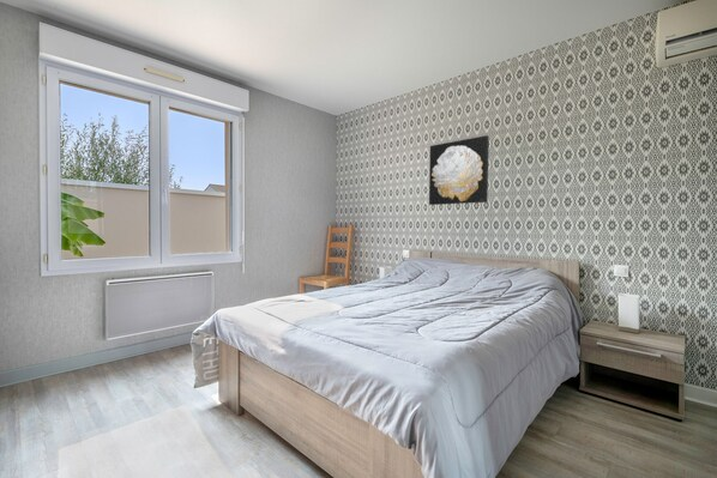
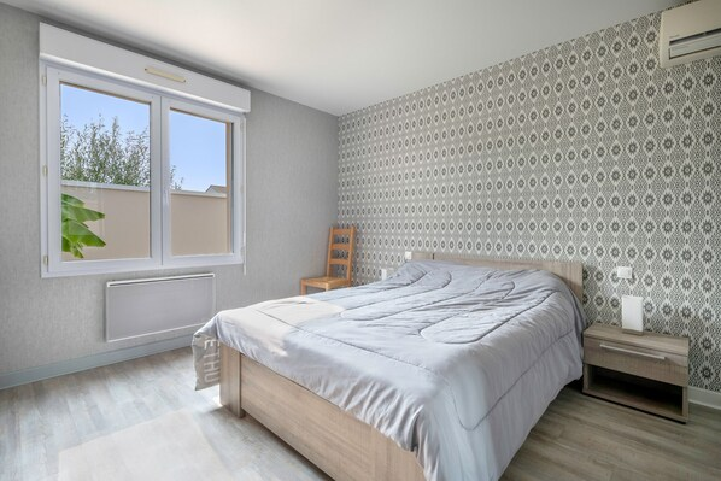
- wall art (457, 173)
